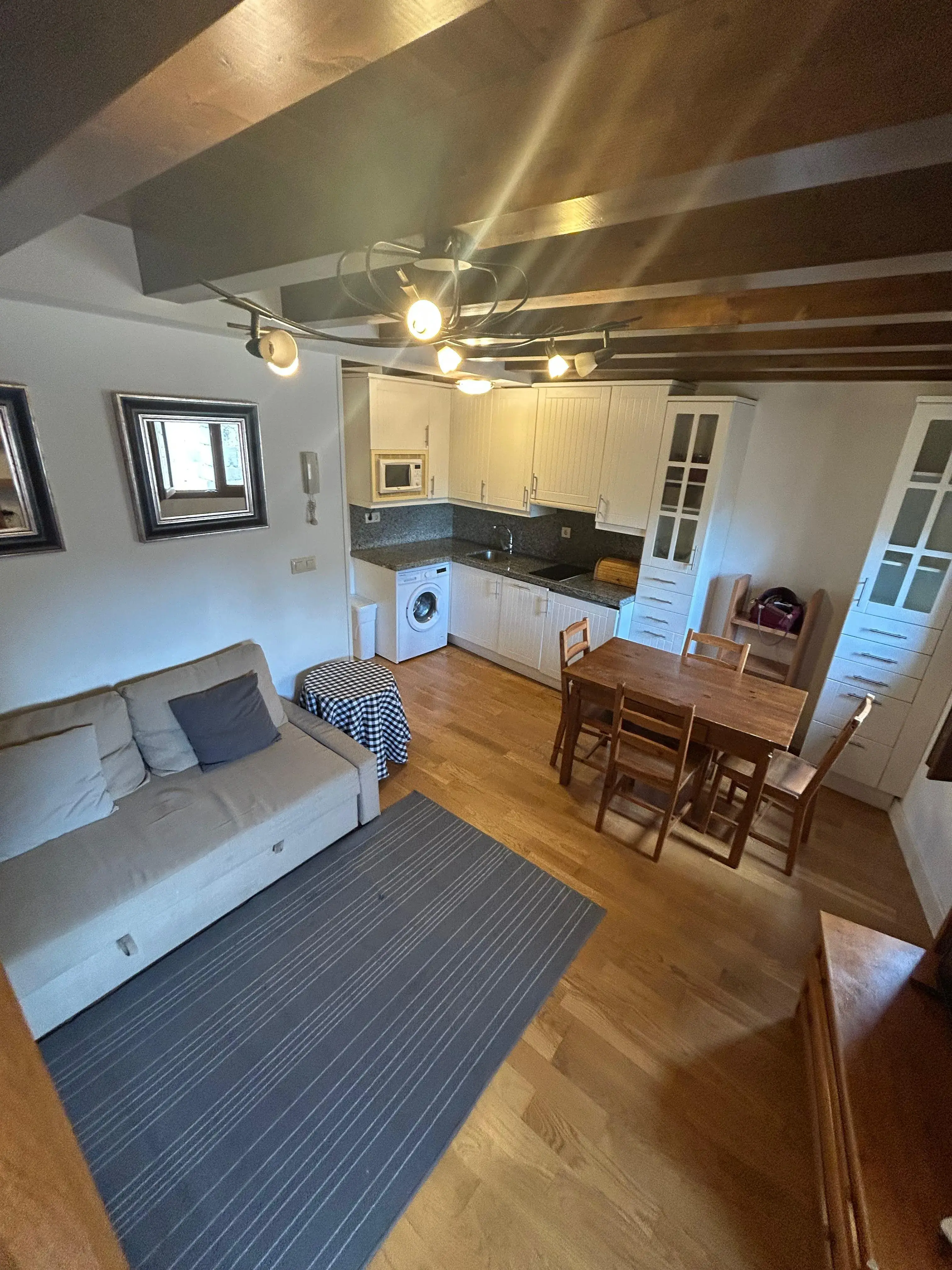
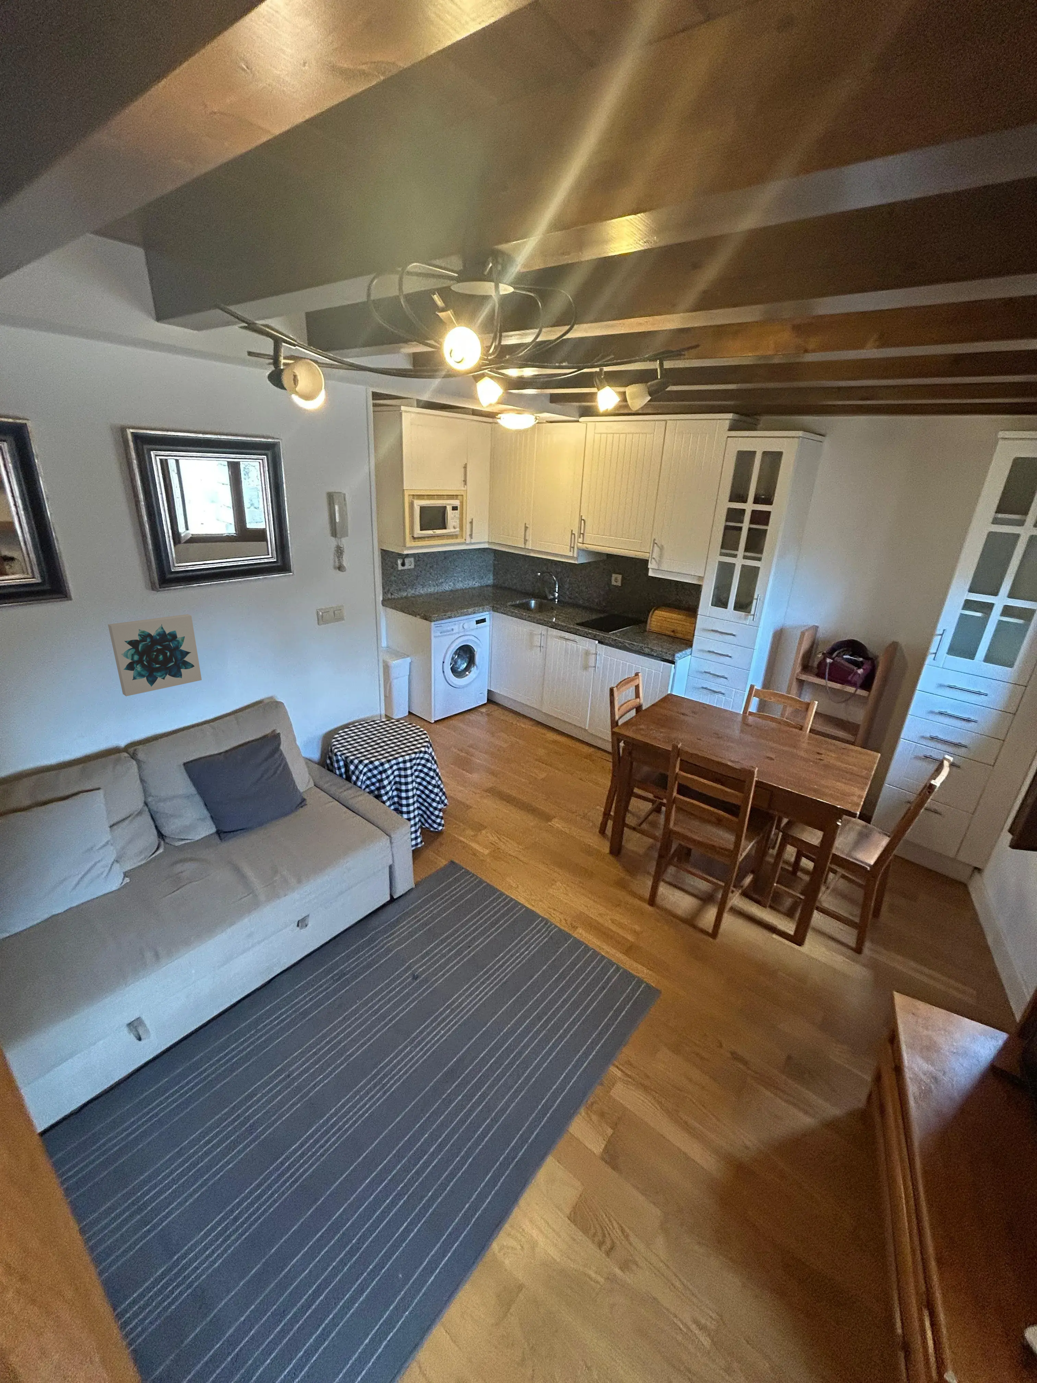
+ wall art (158, 653)
